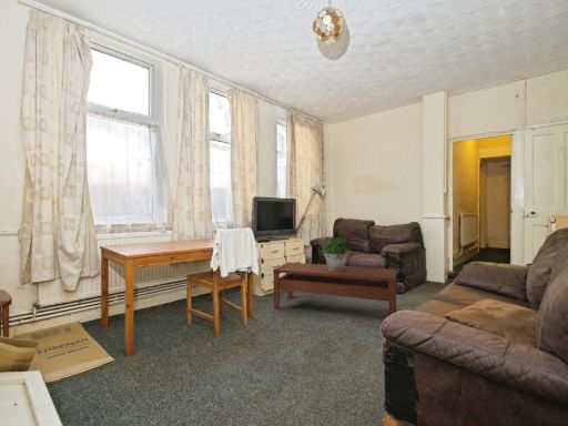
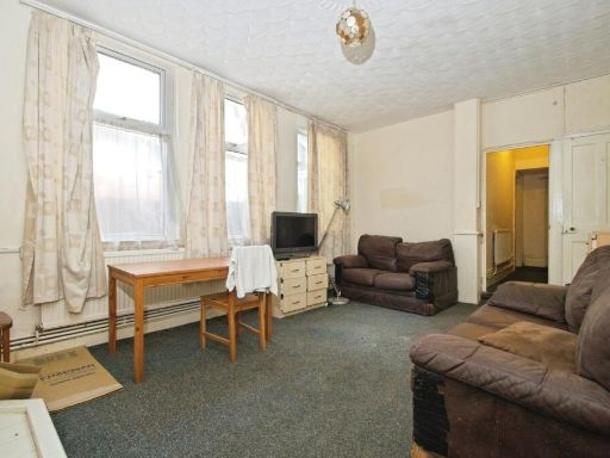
- coffee table (334, 288)
- potted plant (336, 252)
